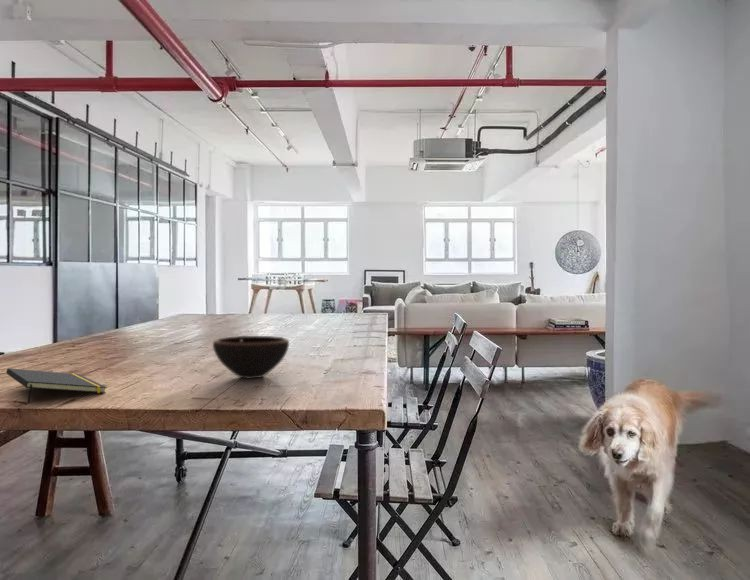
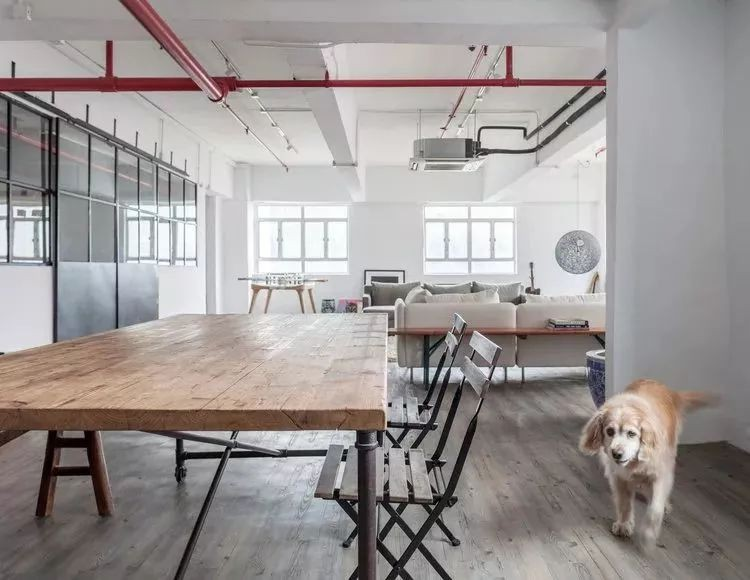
- bowl (251, 358)
- notepad (55, 380)
